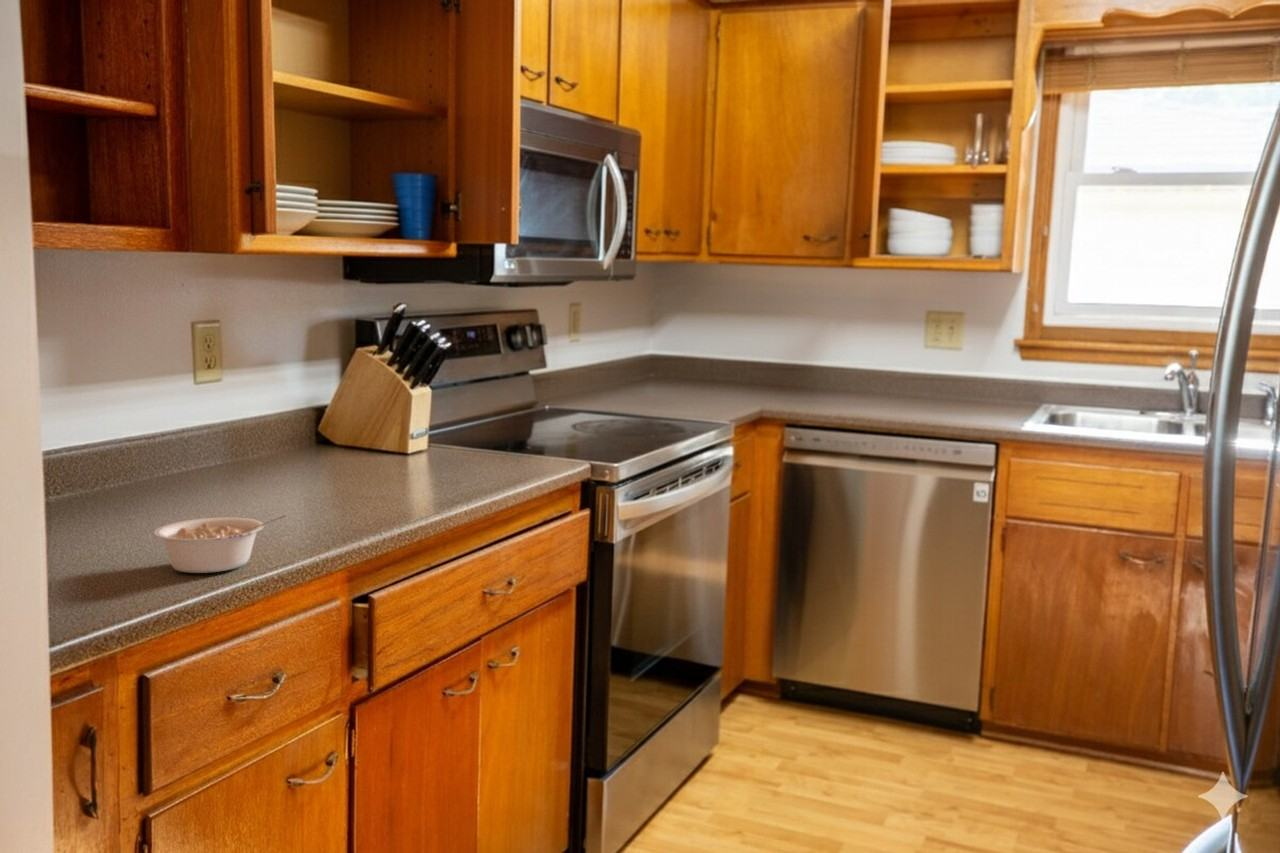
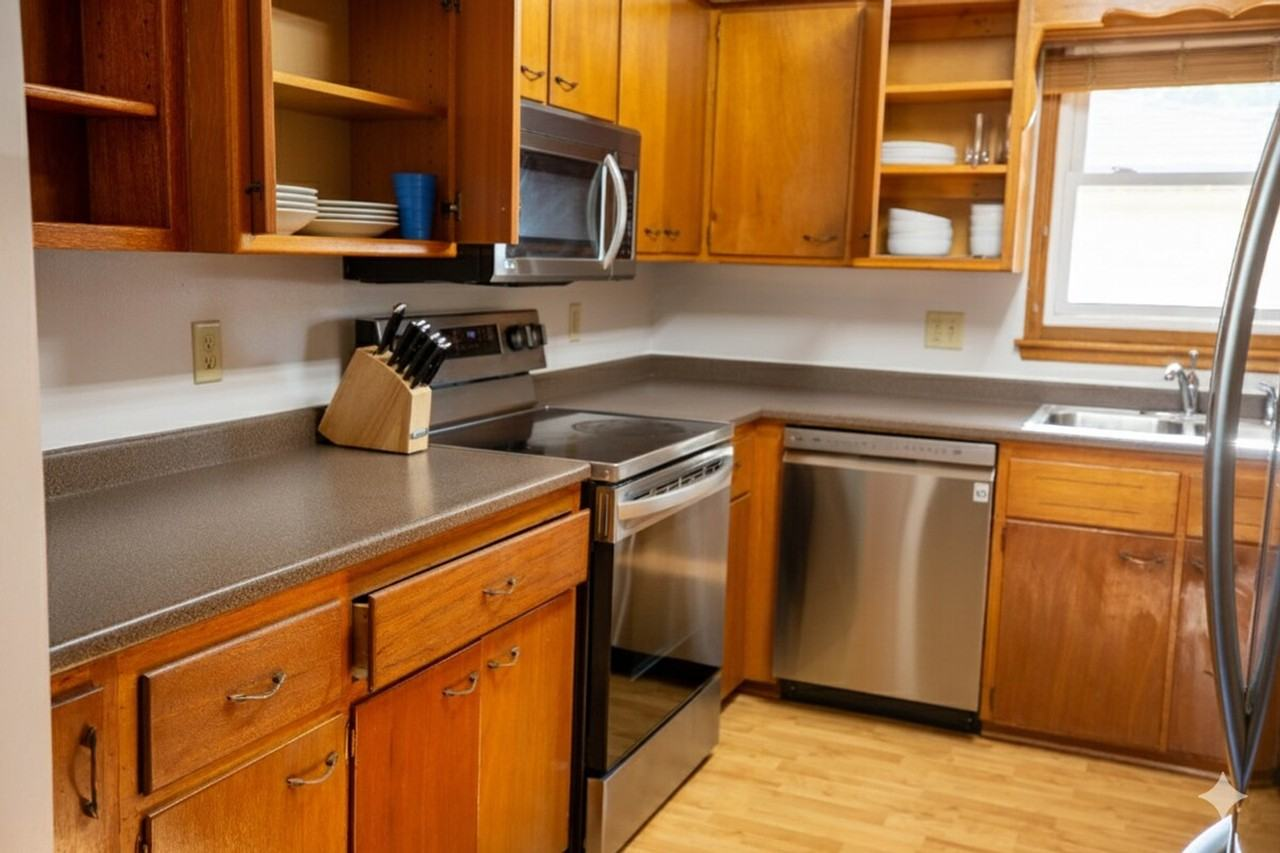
- legume (214, 541)
